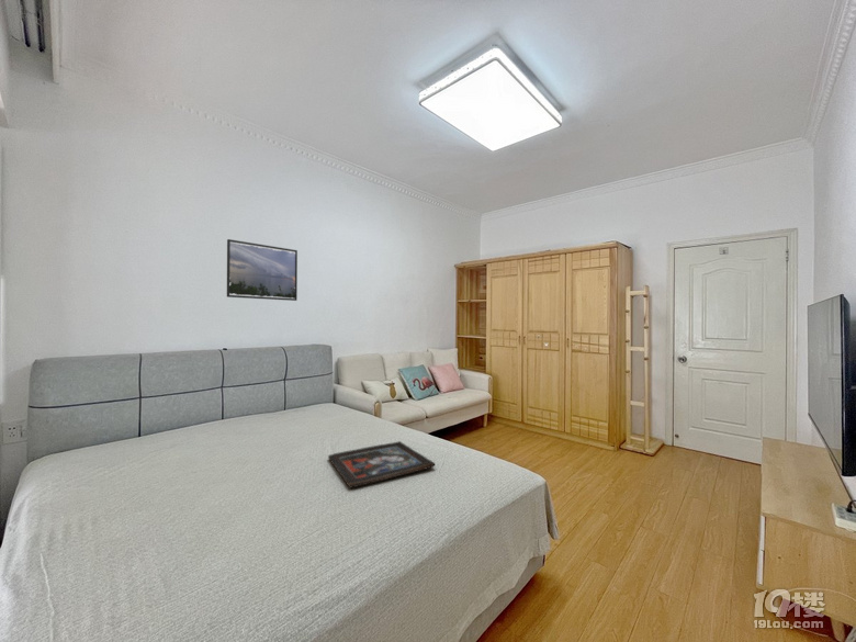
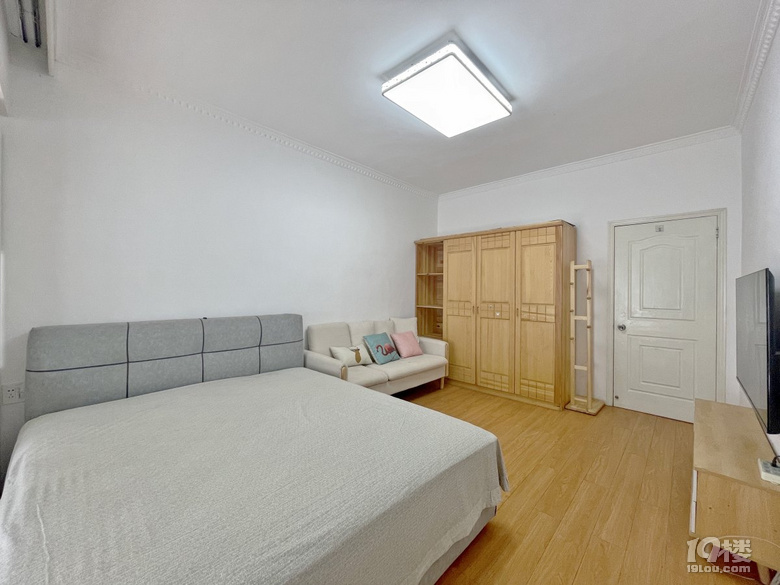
- religious icon (380, 460)
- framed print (263, 271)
